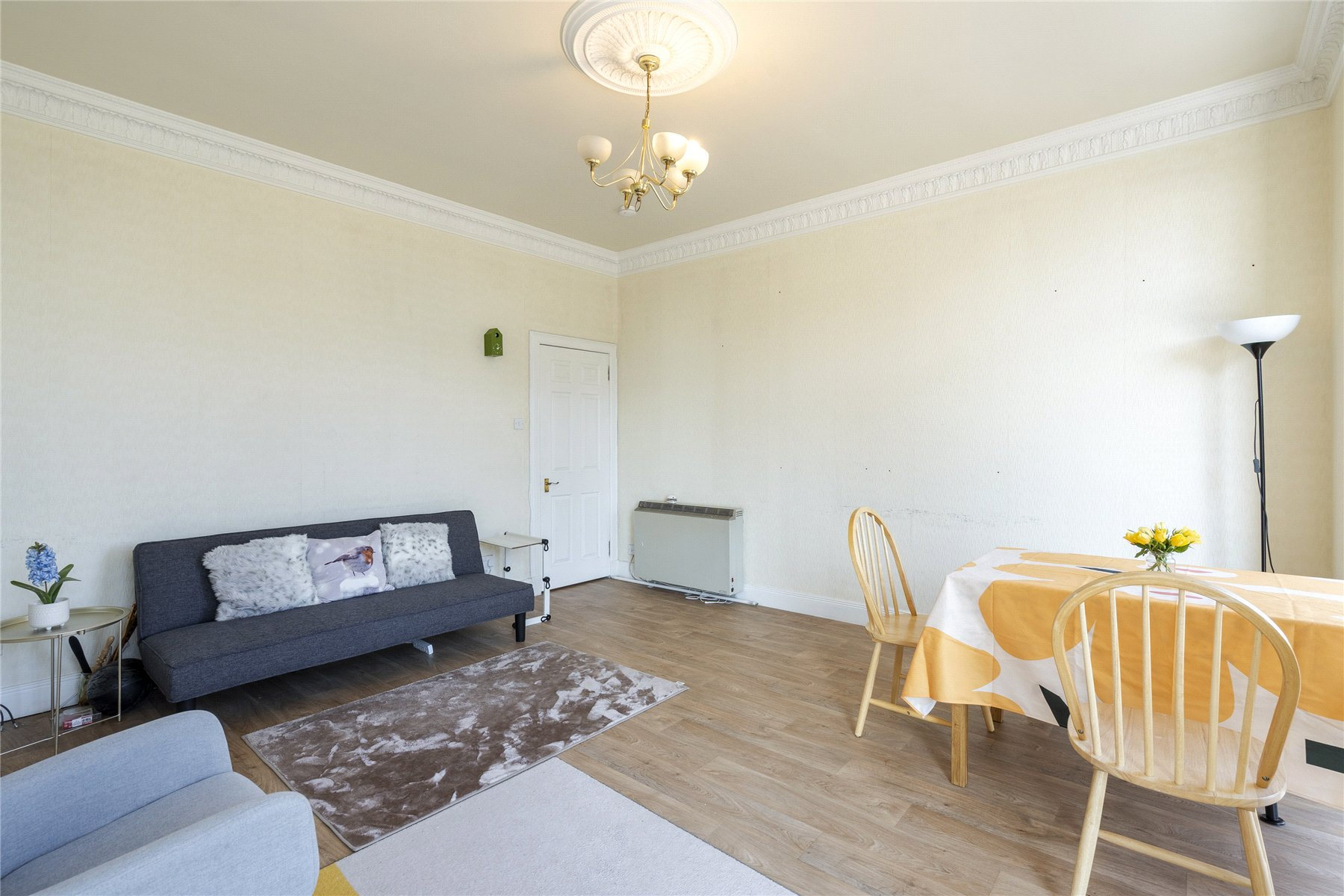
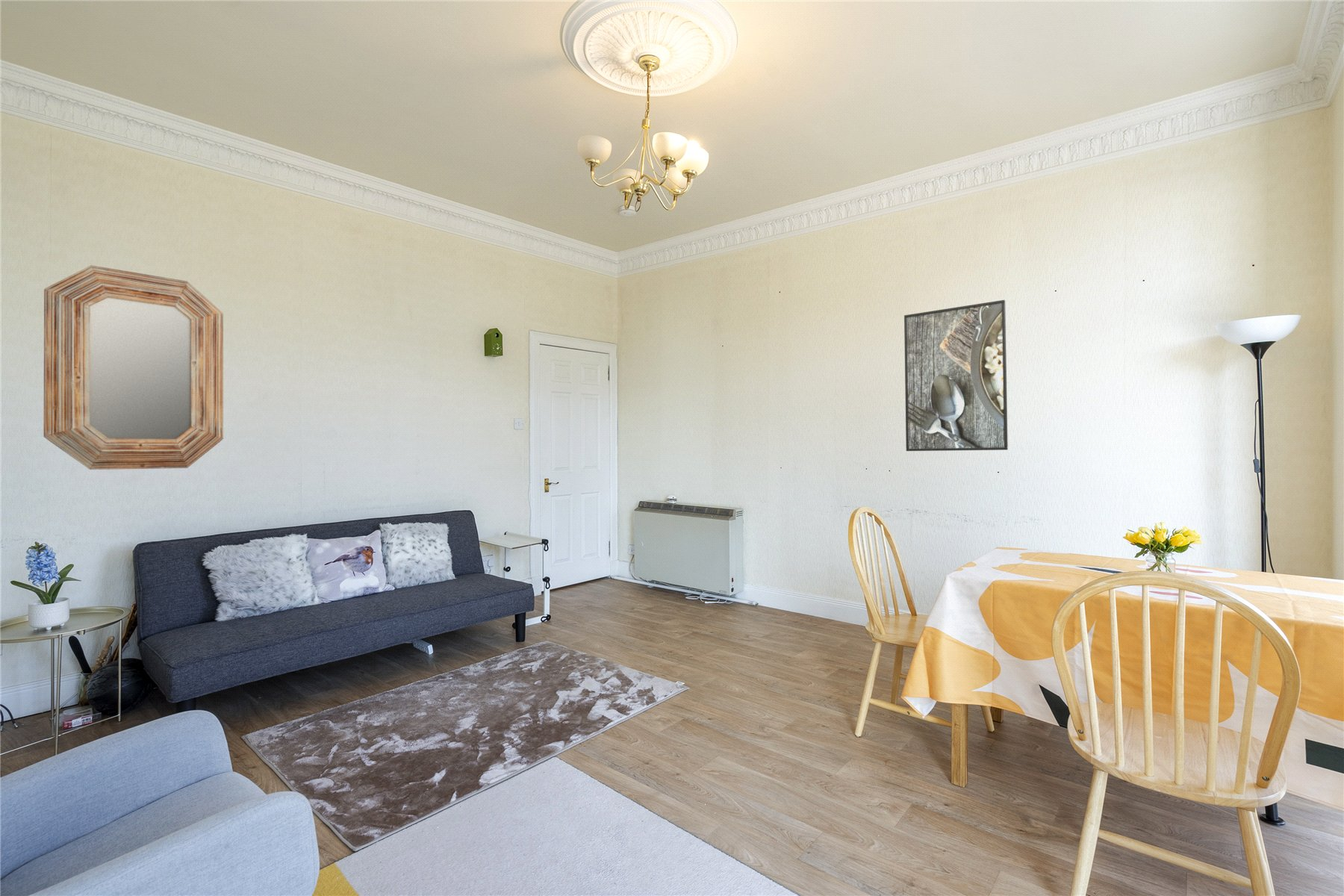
+ home mirror (141, 370)
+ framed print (953, 379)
